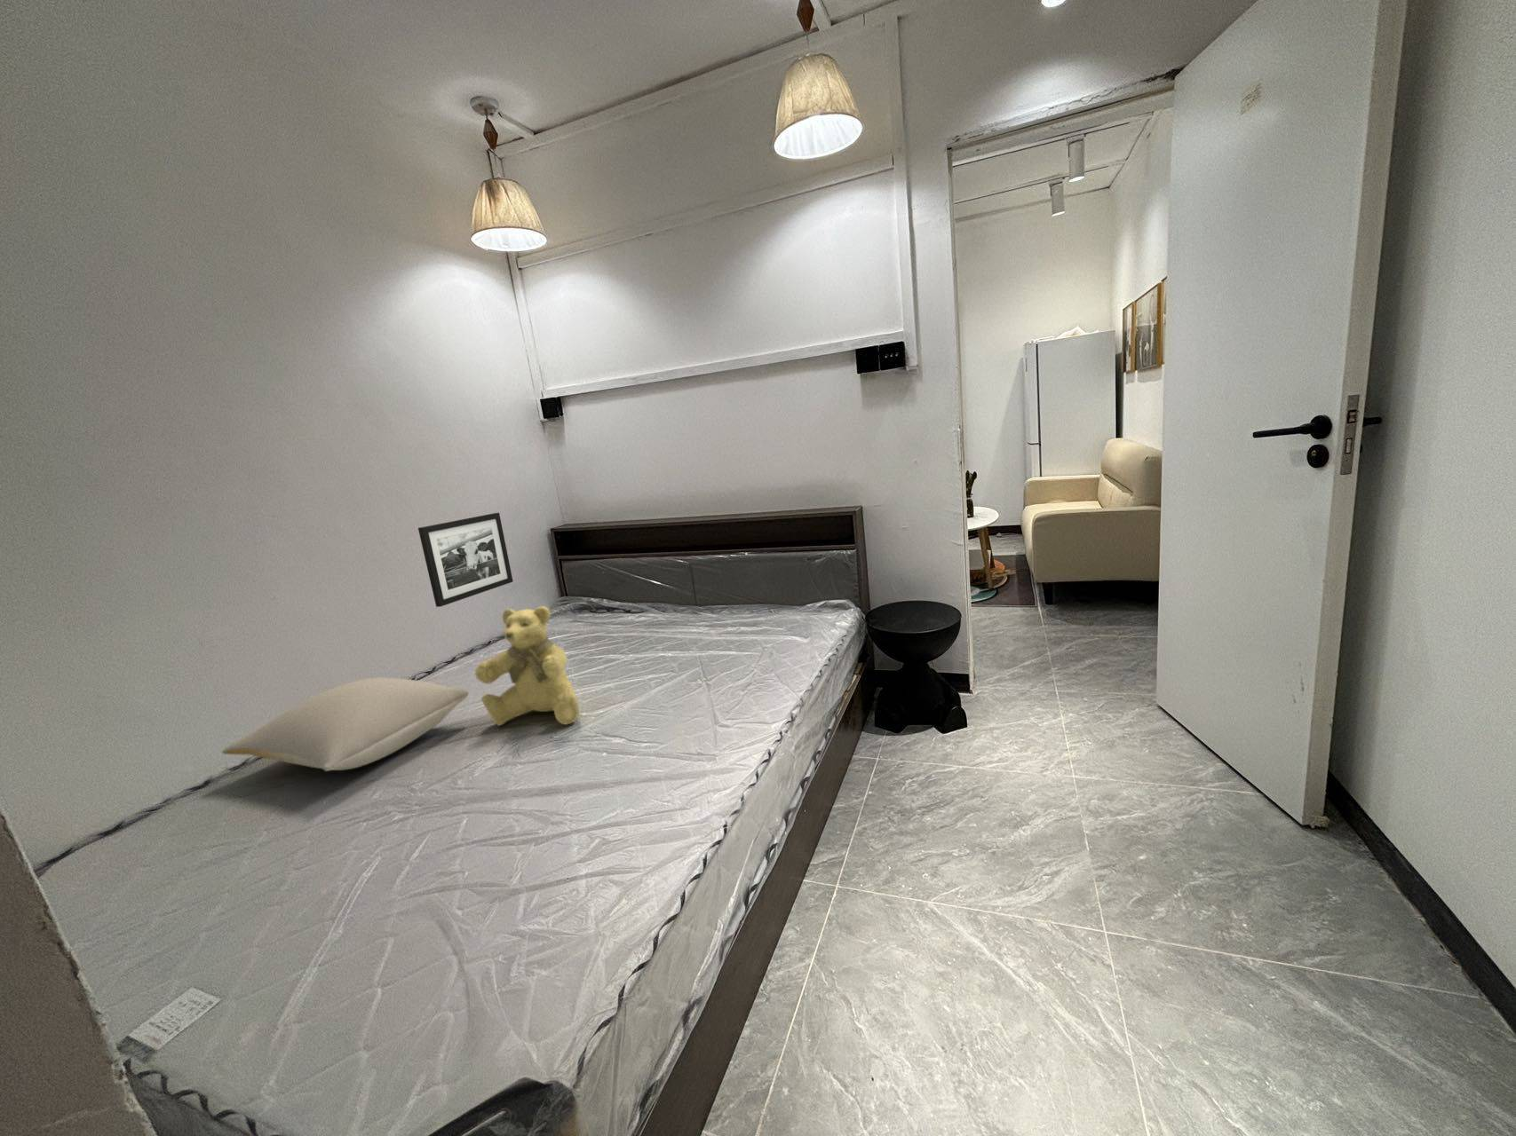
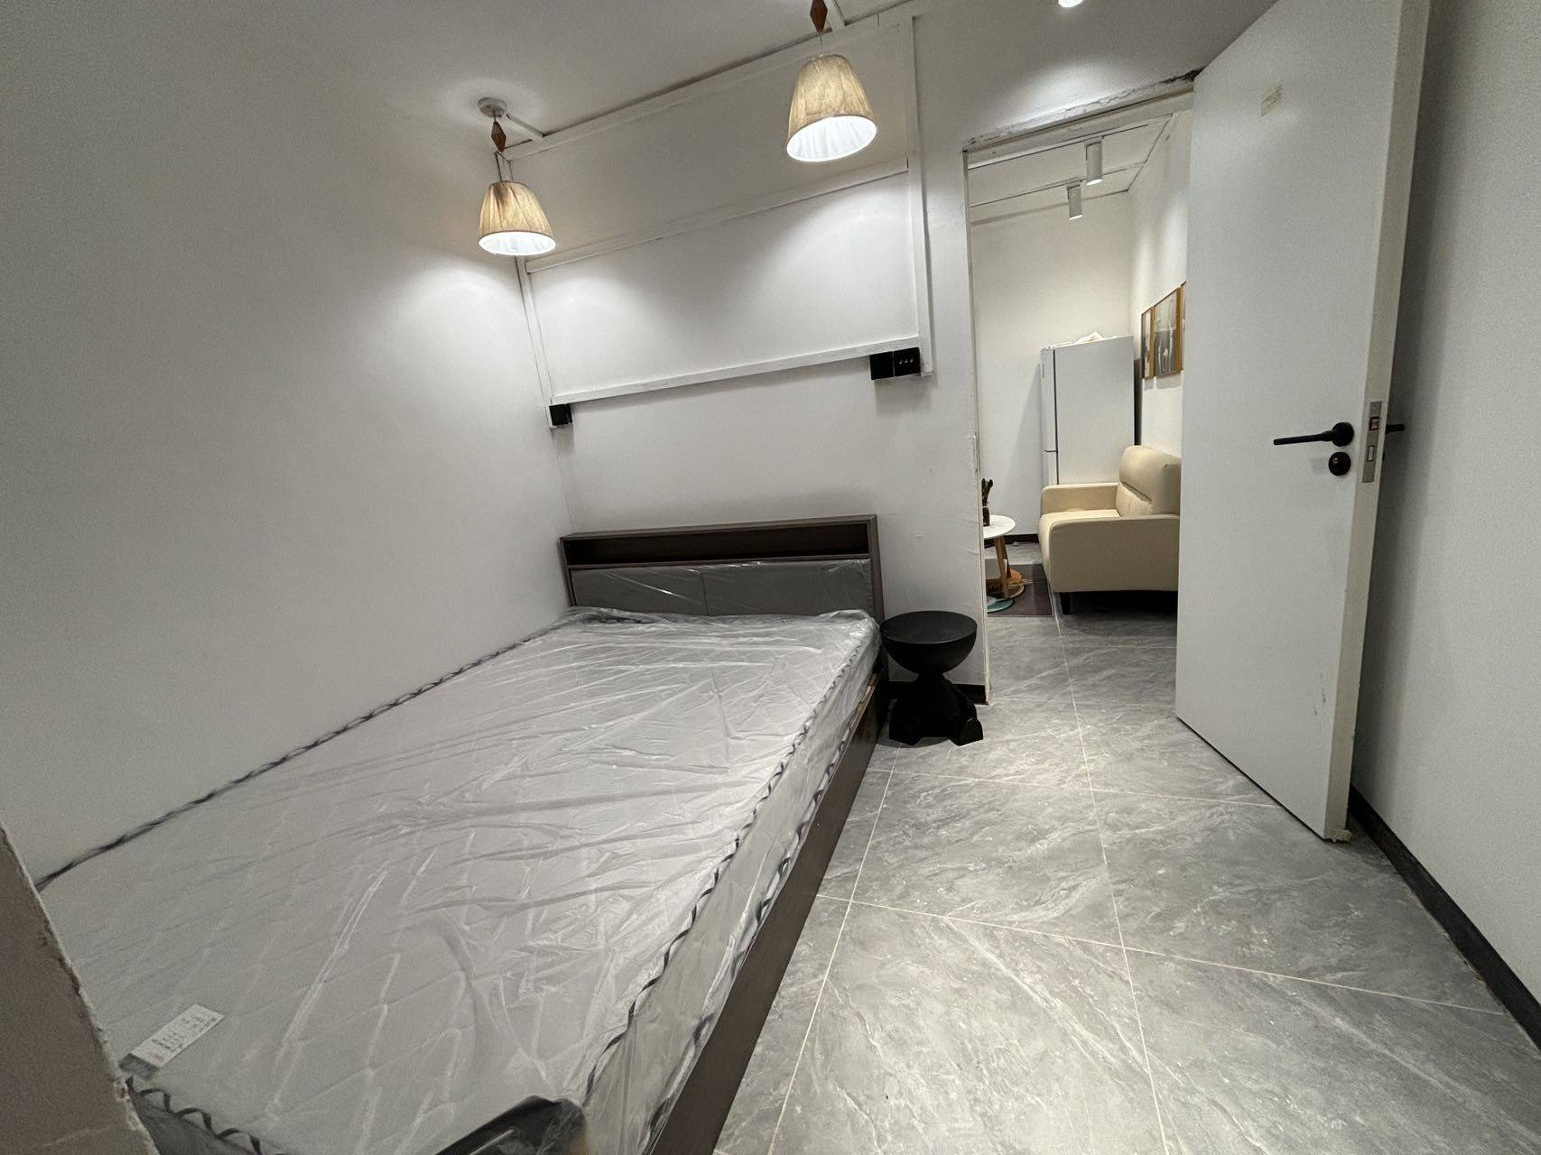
- teddy bear (535, 663)
- pillow (353, 720)
- picture frame (469, 556)
